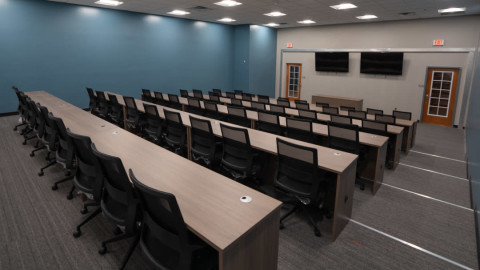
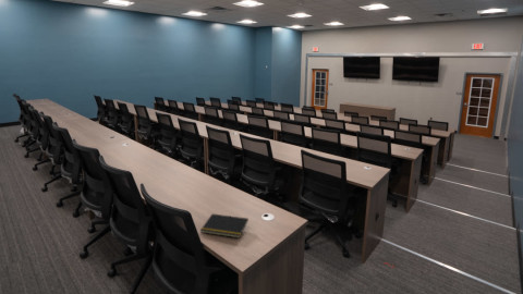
+ notepad (224, 224)
